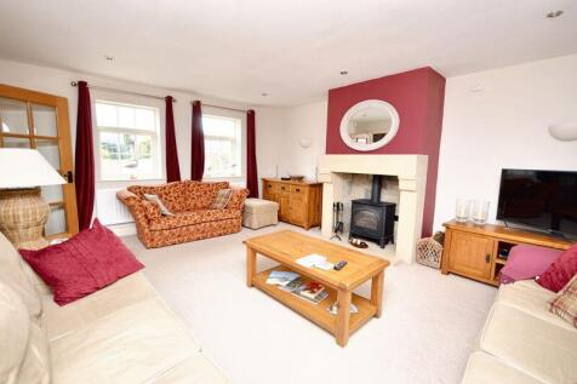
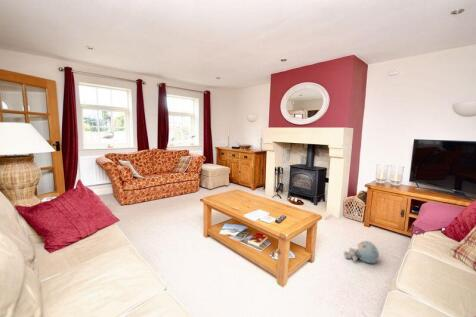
+ plush toy (361, 250)
